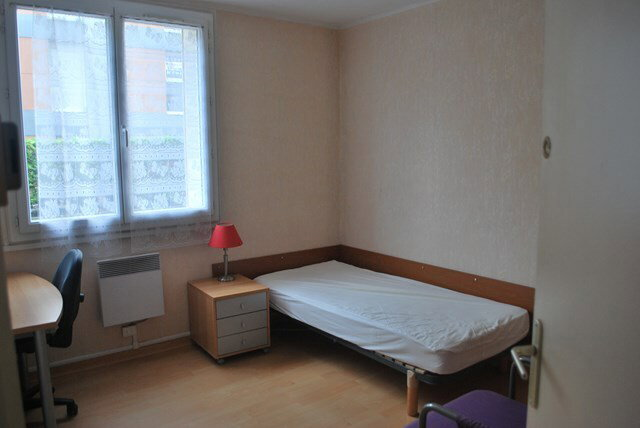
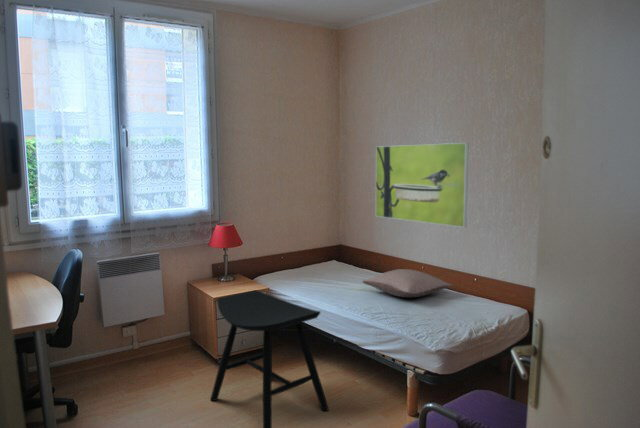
+ stool (267, 354)
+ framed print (417, 183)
+ pillow (406, 282)
